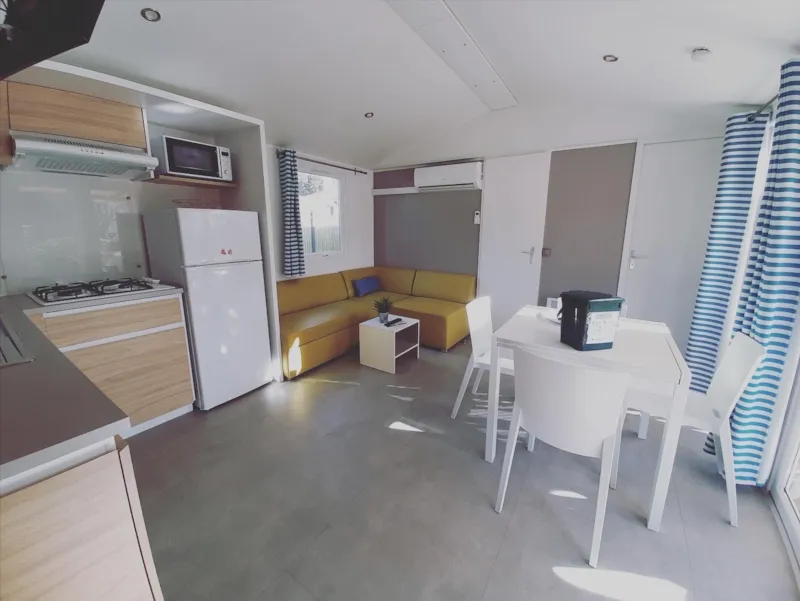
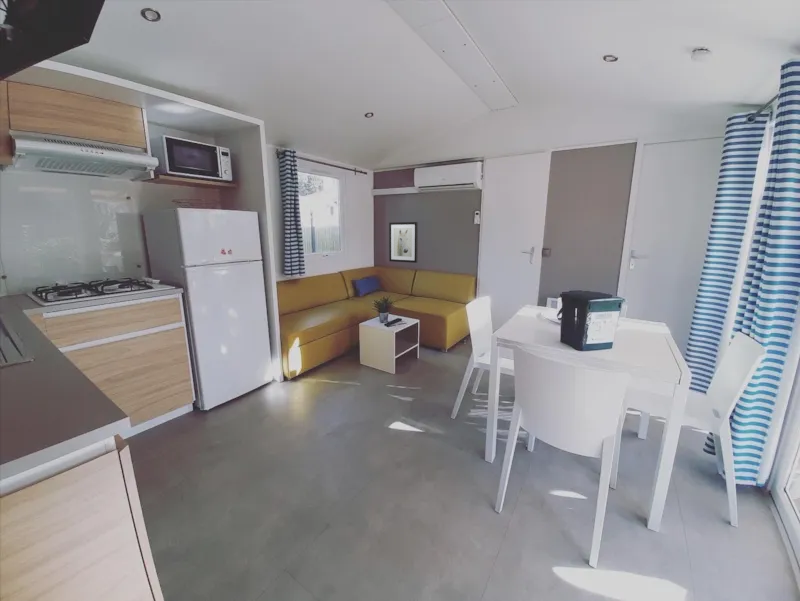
+ wall art (403, 242)
